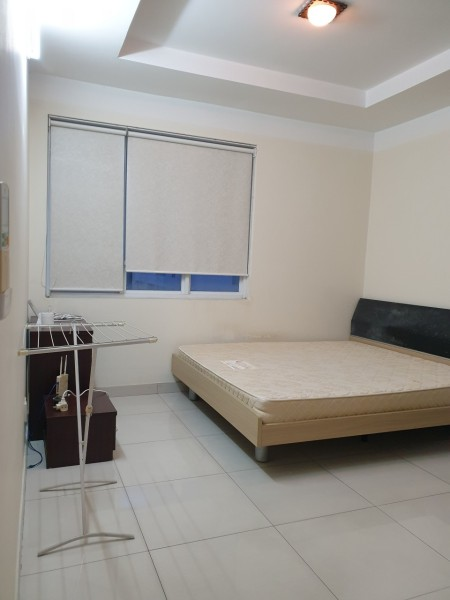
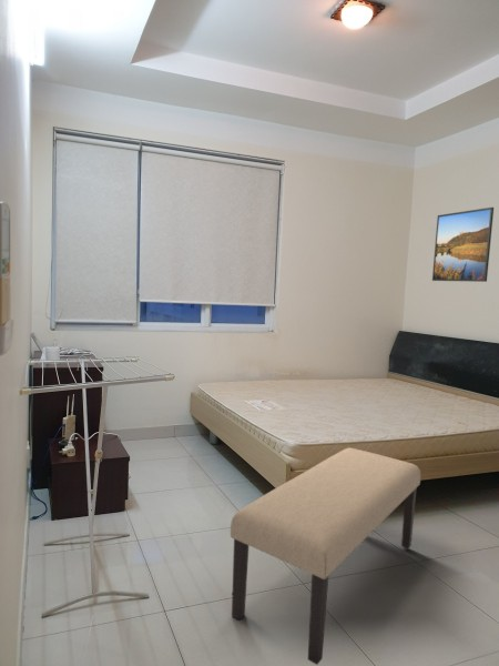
+ bench (336, 528)
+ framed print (460, 246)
